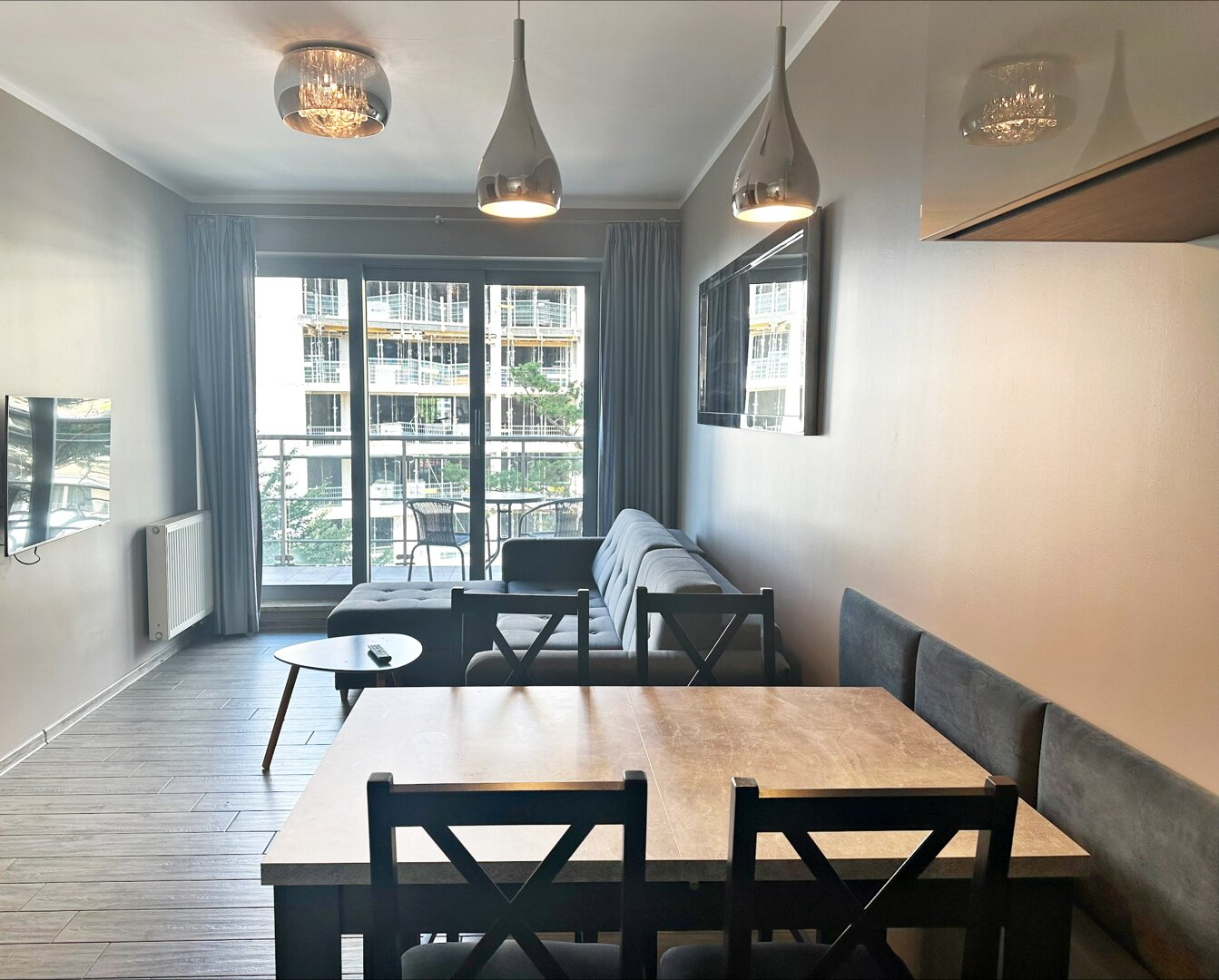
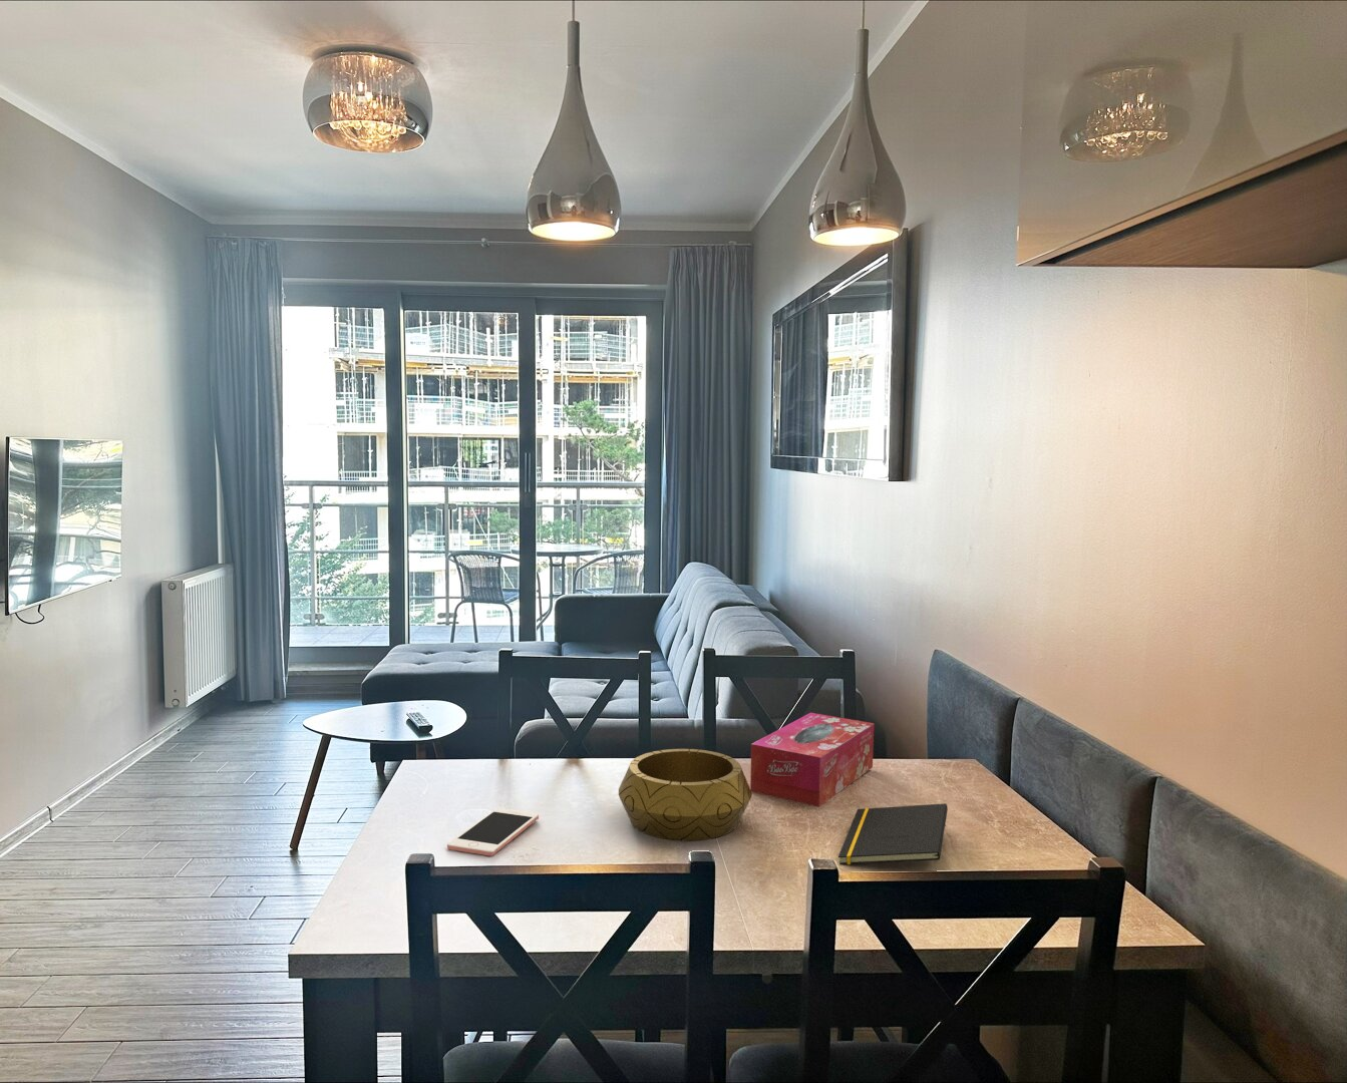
+ tissue box (814, 756)
+ notepad (895, 832)
+ decorative bowl (684, 792)
+ cell phone (494, 830)
